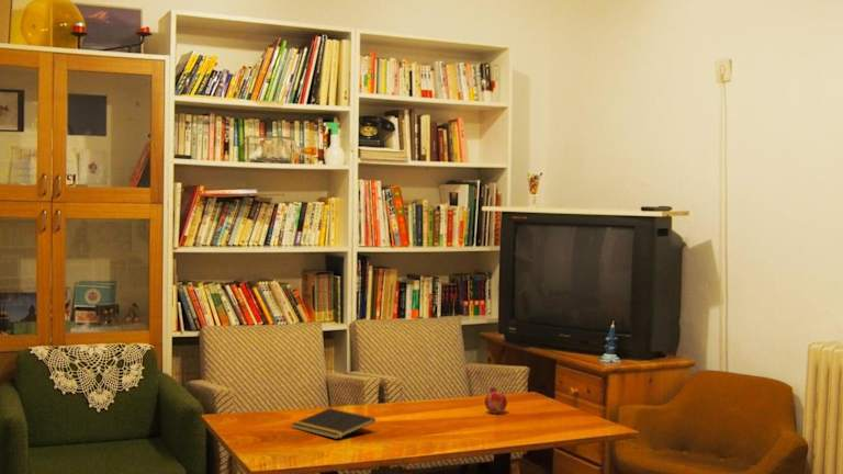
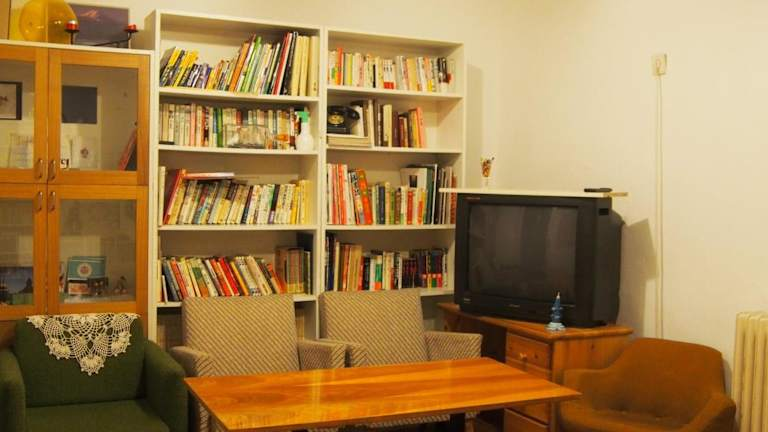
- fruit (495, 400)
- notepad (333, 422)
